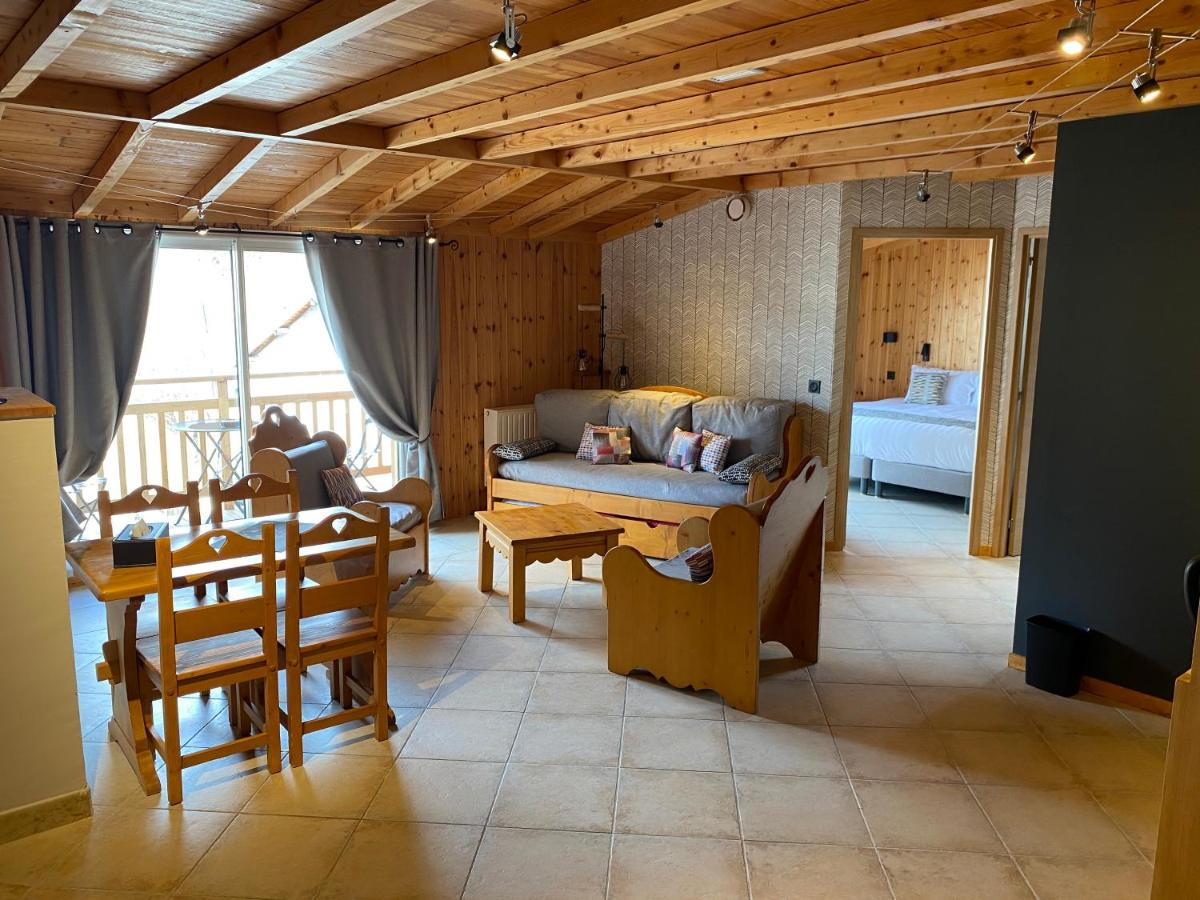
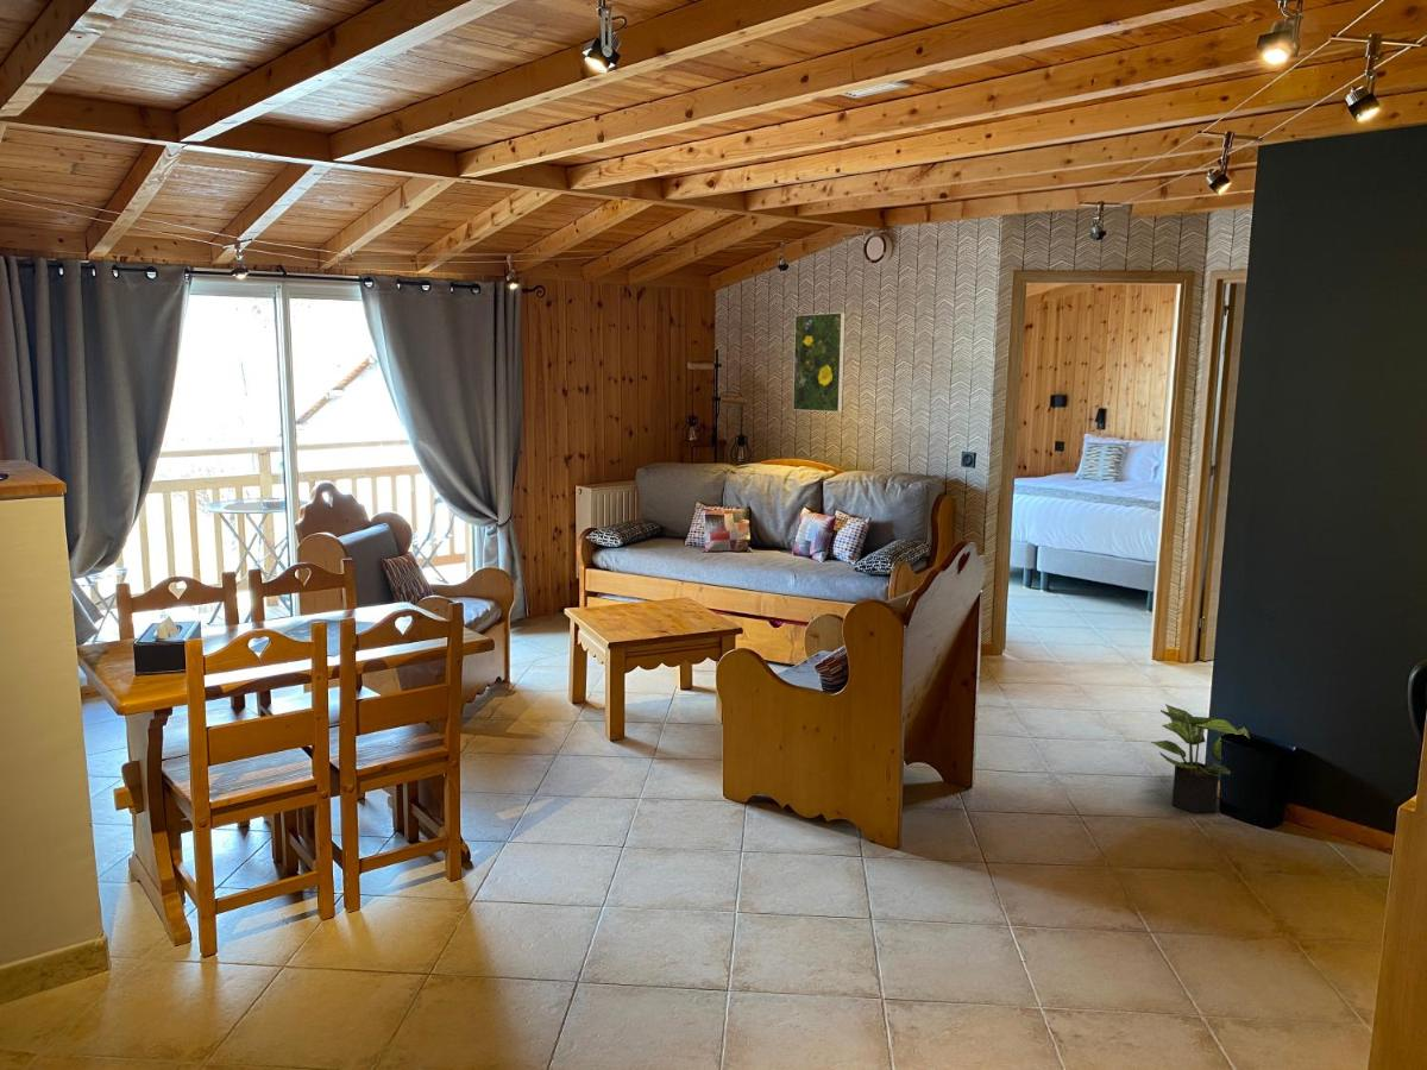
+ potted plant (1189, 753)
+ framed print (818, 363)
